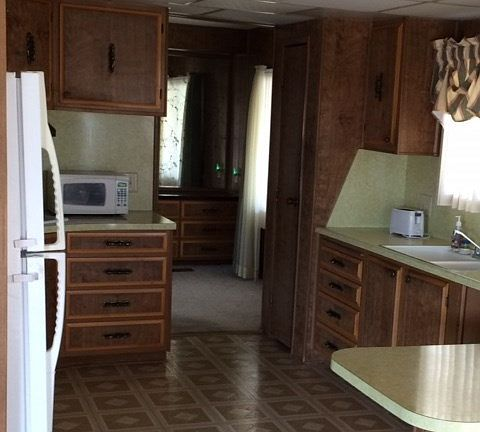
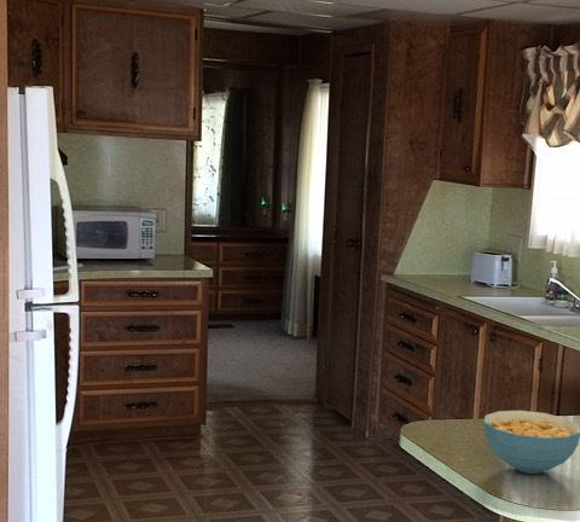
+ cereal bowl (529, 446)
